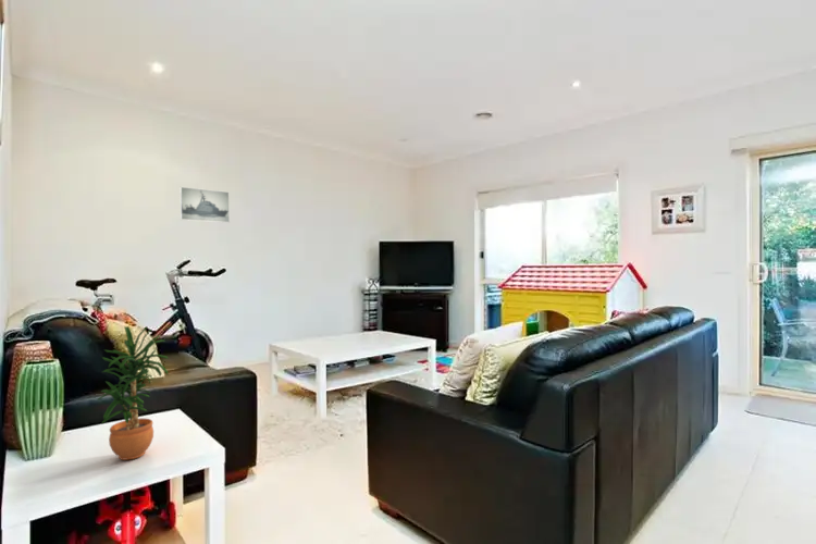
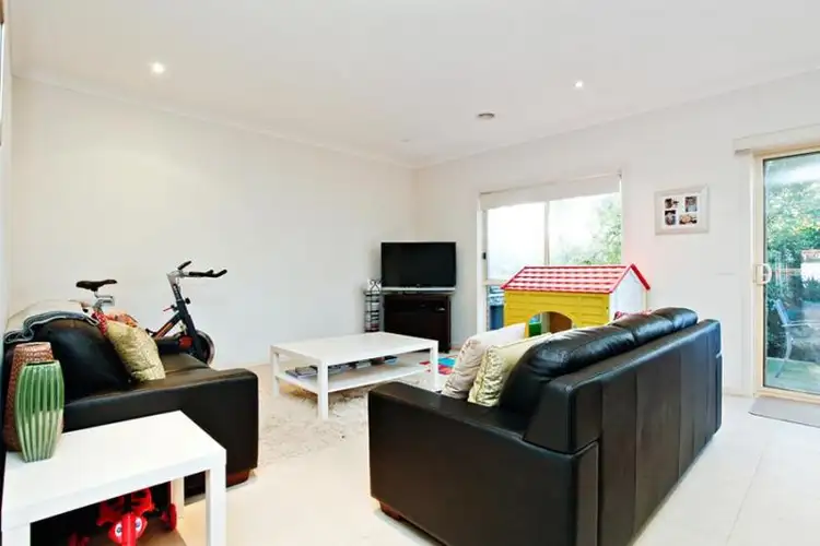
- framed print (205, 205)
- potted plant (135, 392)
